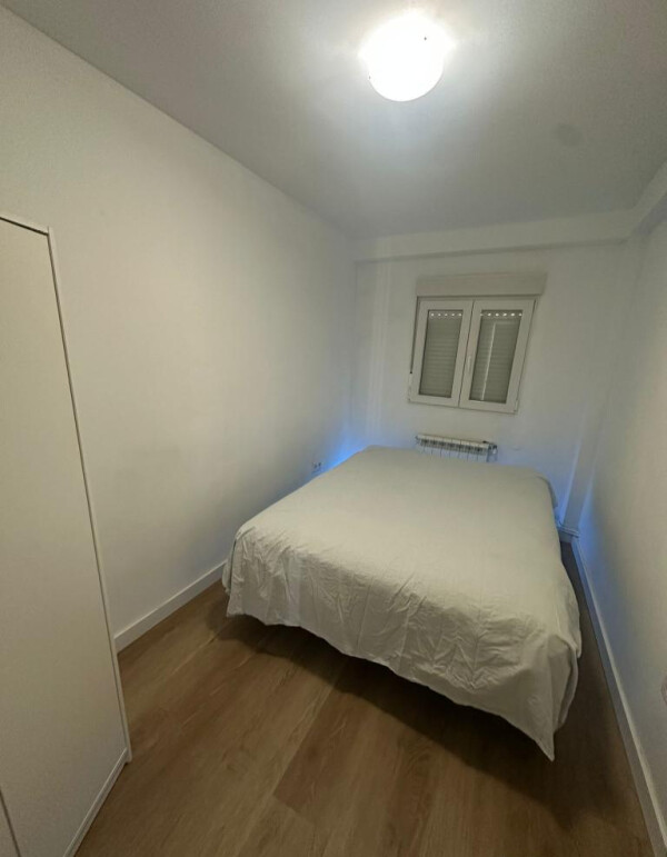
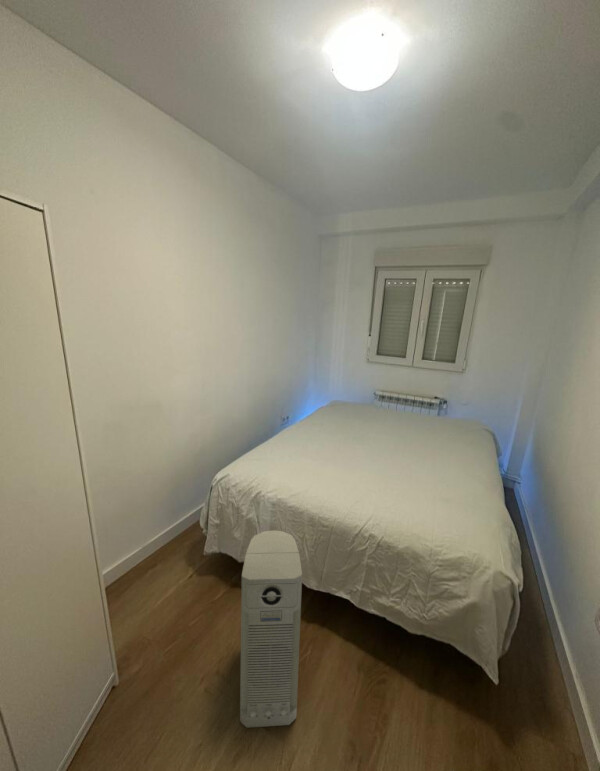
+ air purifier (271, 617)
